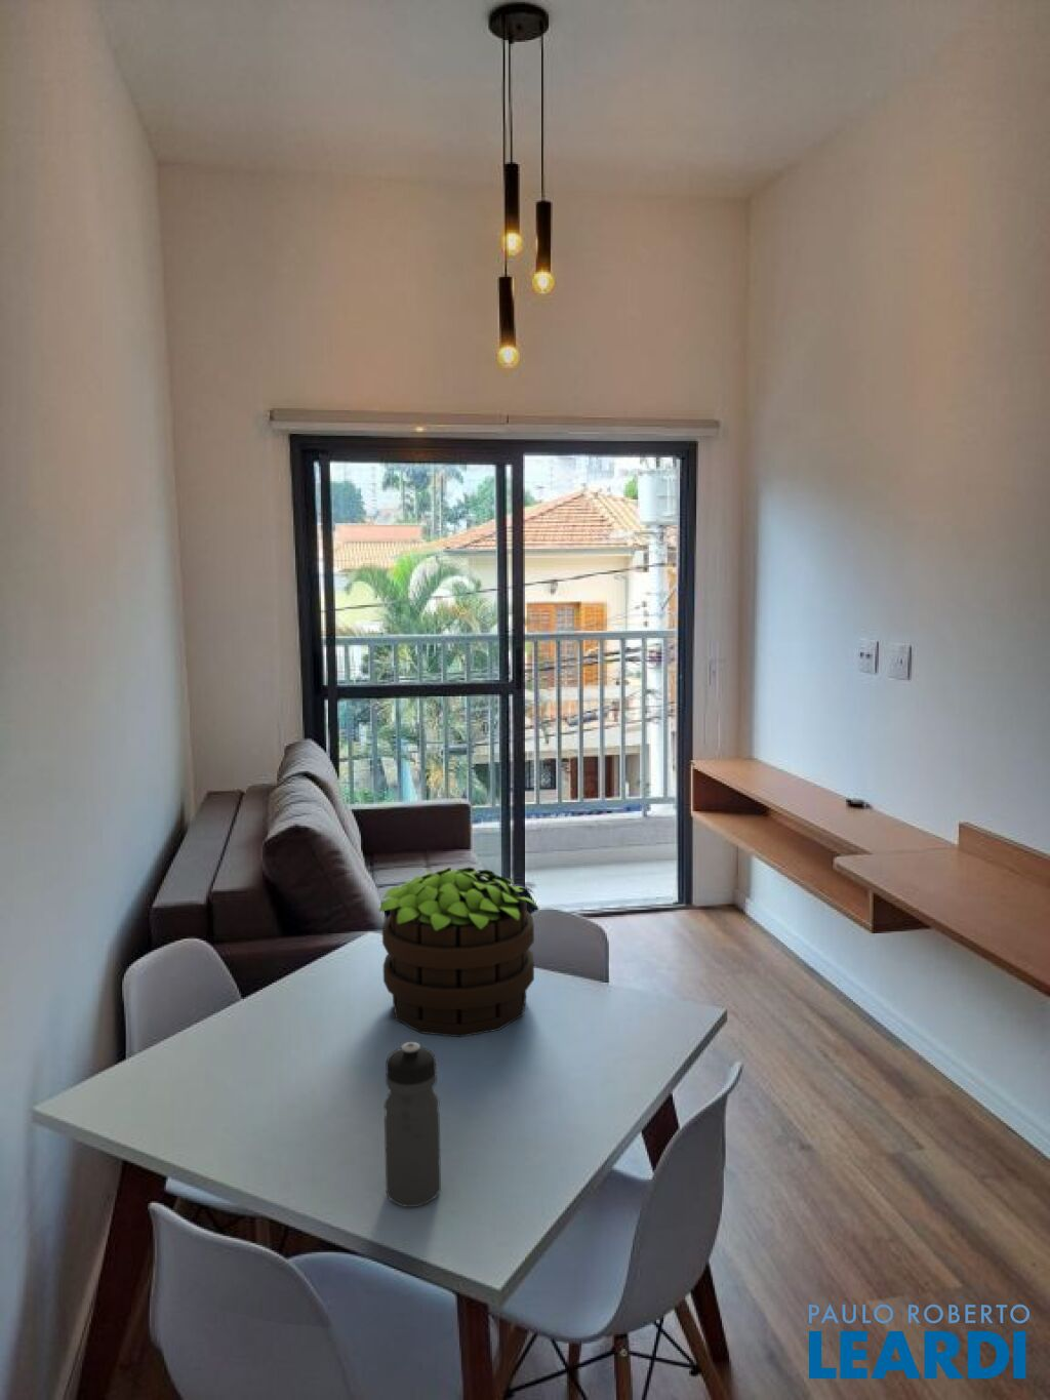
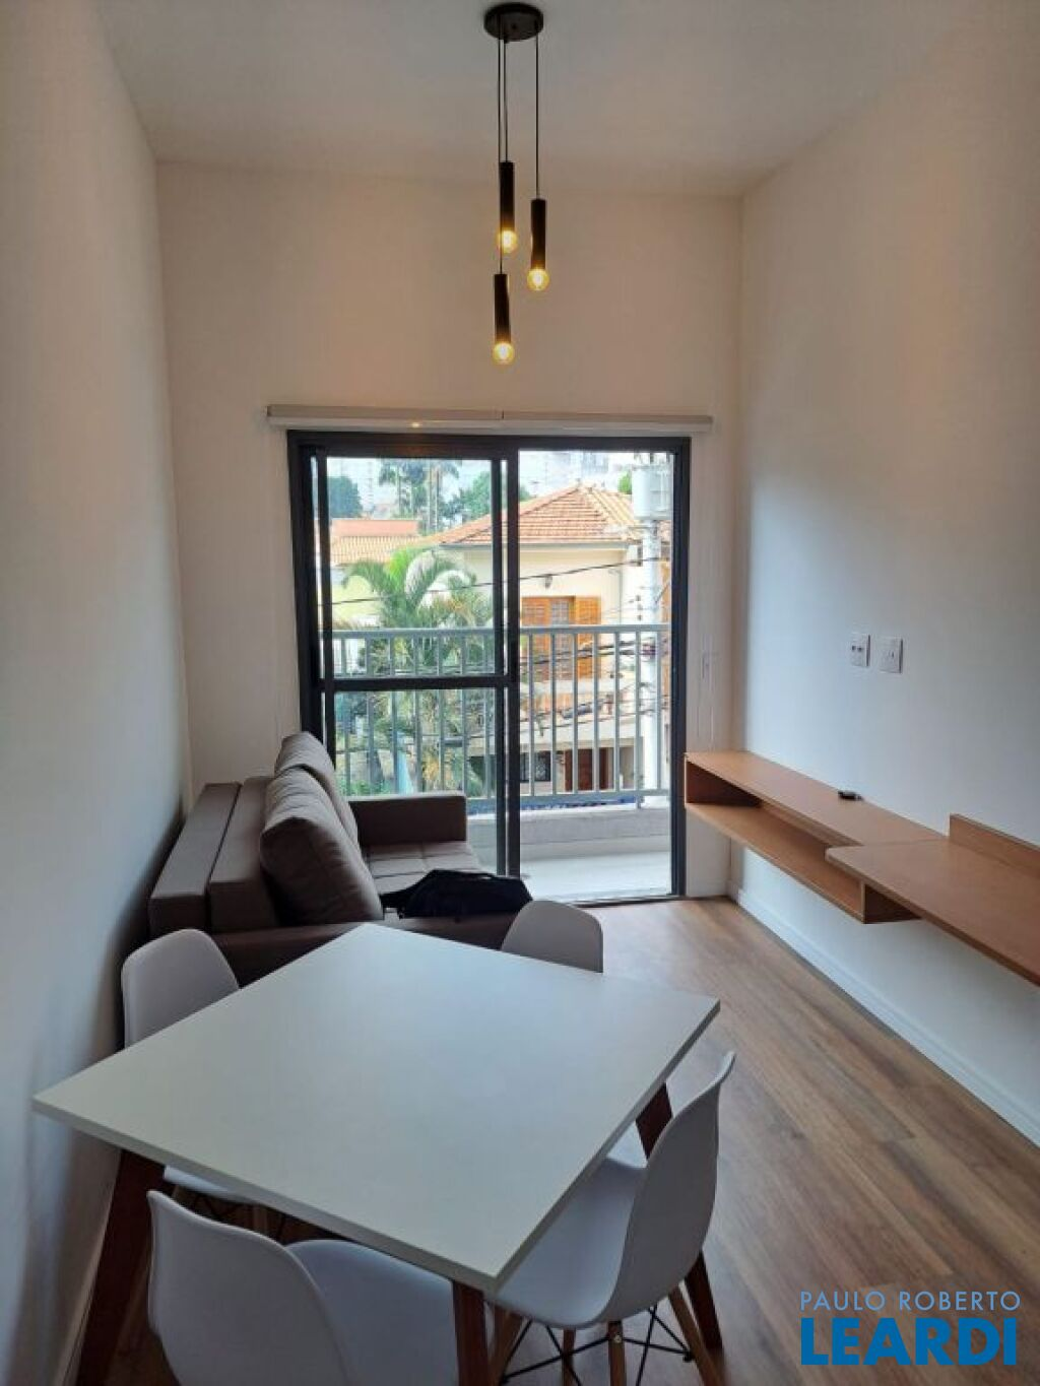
- water bottle (411, 1118)
- potted plant (459, 939)
